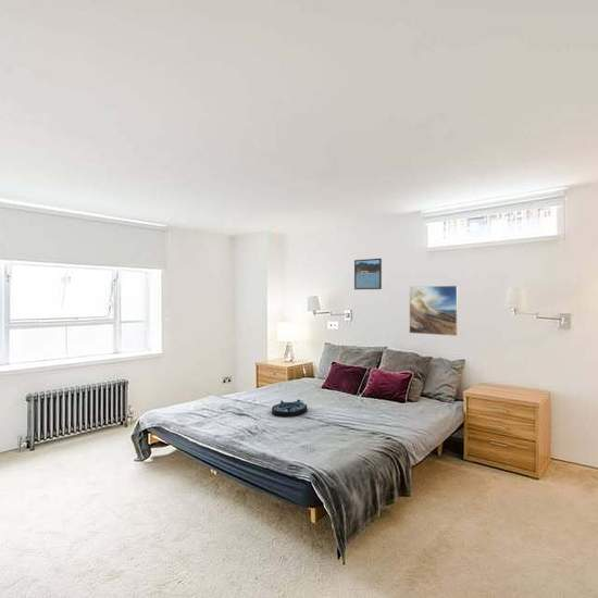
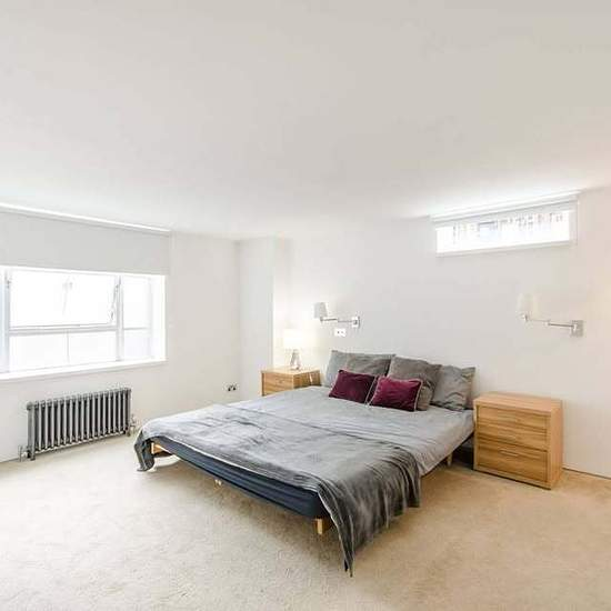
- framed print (367, 274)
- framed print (433, 310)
- serving tray (289, 407)
